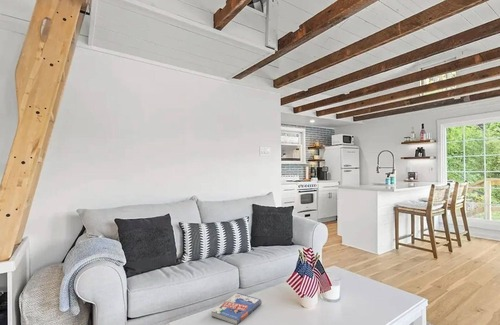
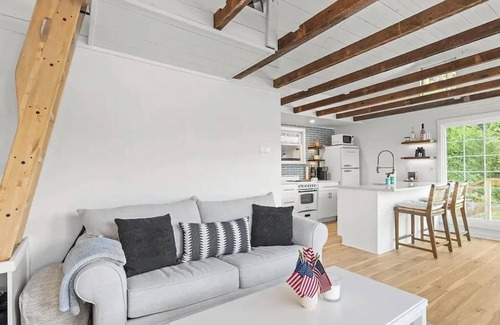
- book (237, 307)
